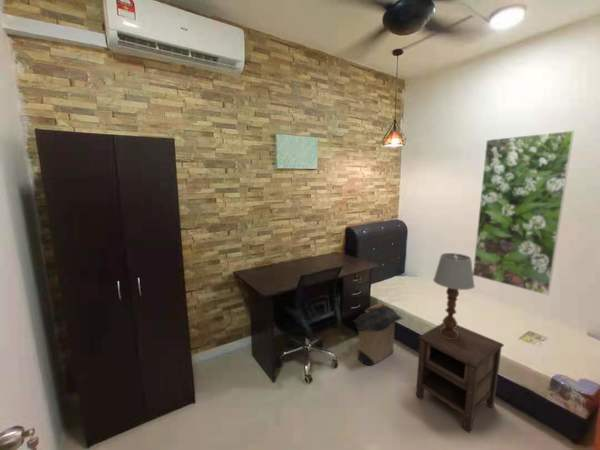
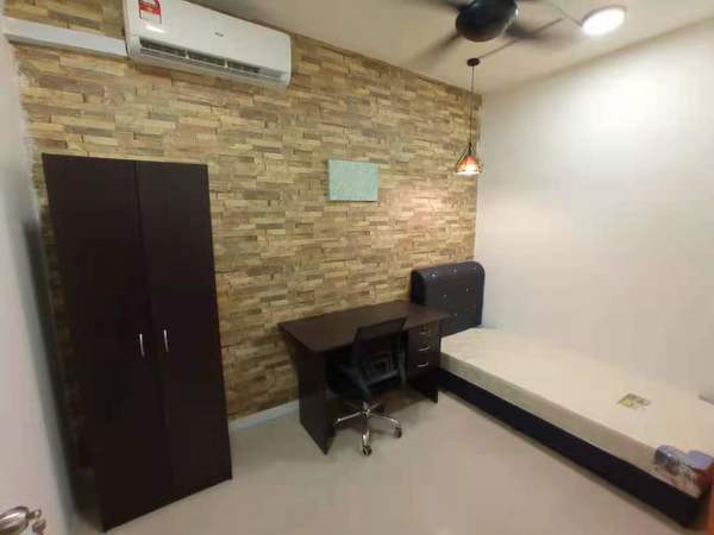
- nightstand (457, 370)
- laundry hamper (376, 327)
- table lamp (452, 296)
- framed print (516, 213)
